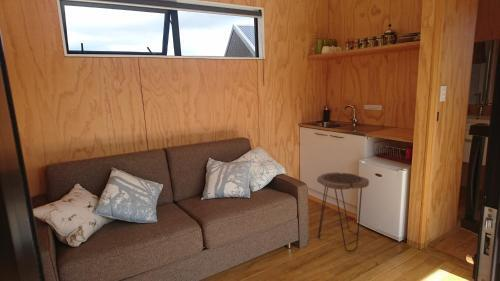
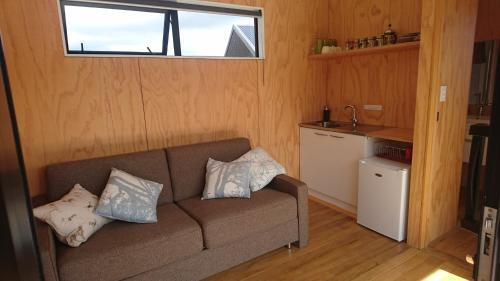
- side table (339, 210)
